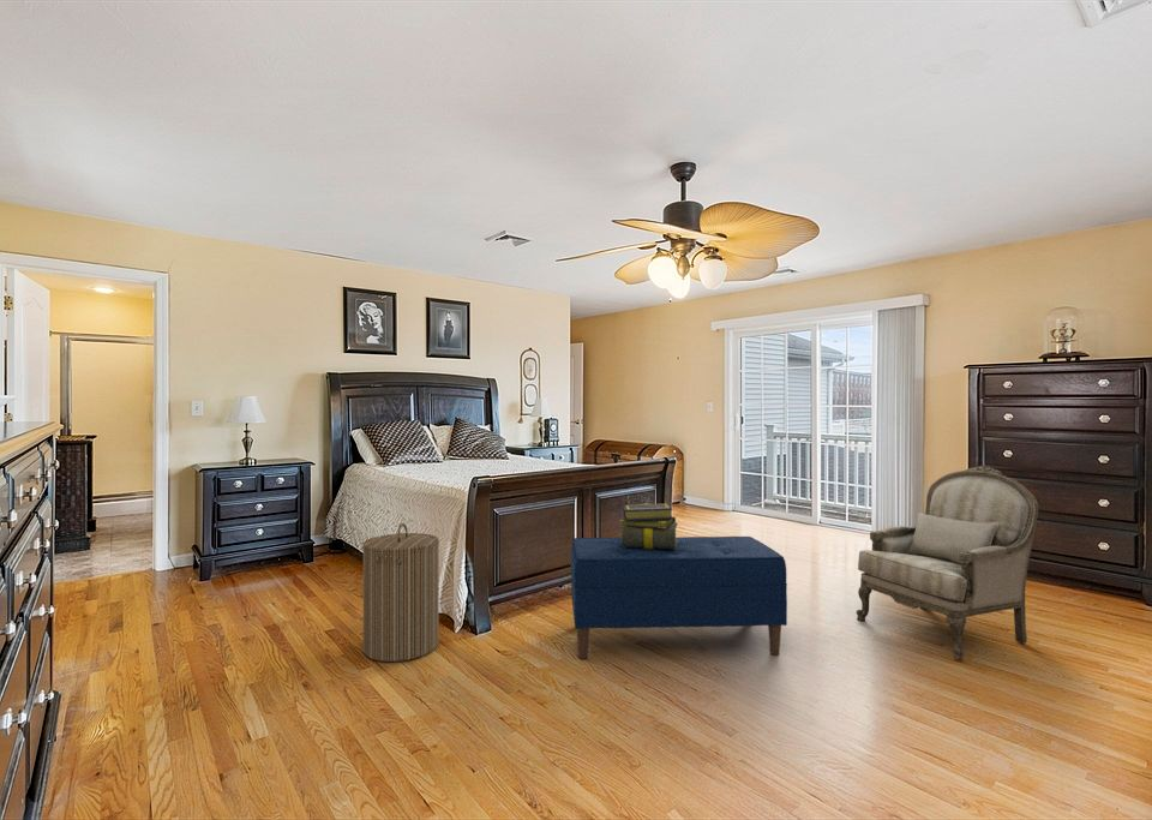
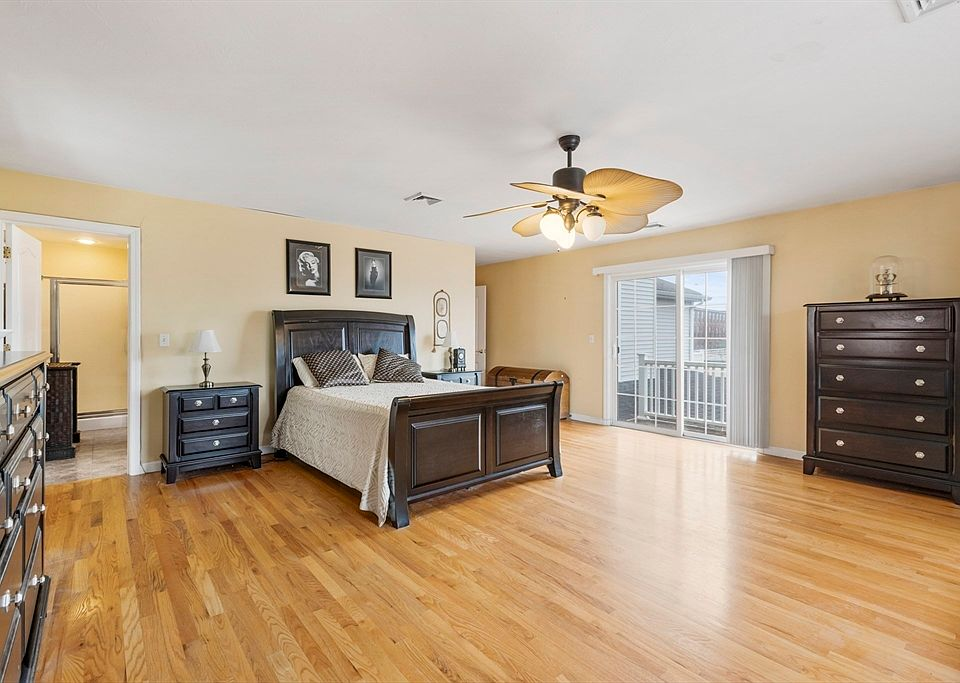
- stack of books (648, 525)
- laundry hamper (401, 585)
- bench (671, 593)
- armchair (944, 549)
